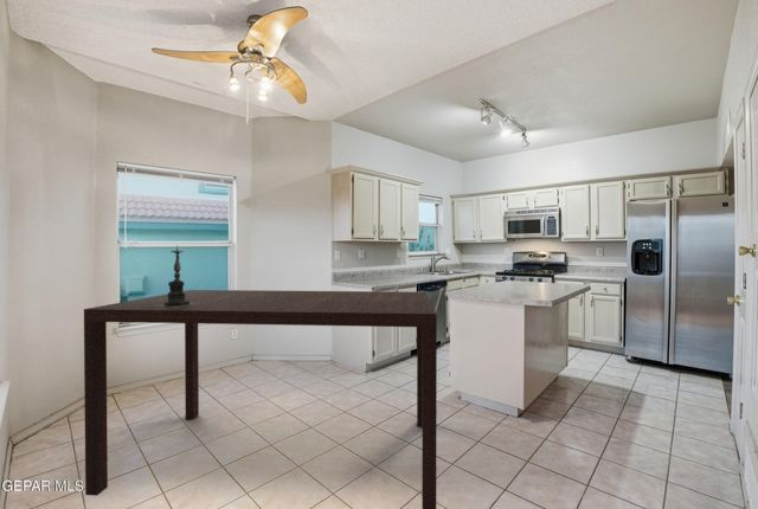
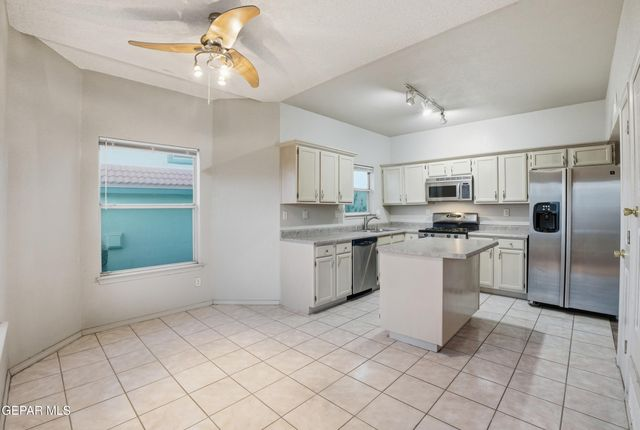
- dining table (285, 324)
- candle holder (176, 272)
